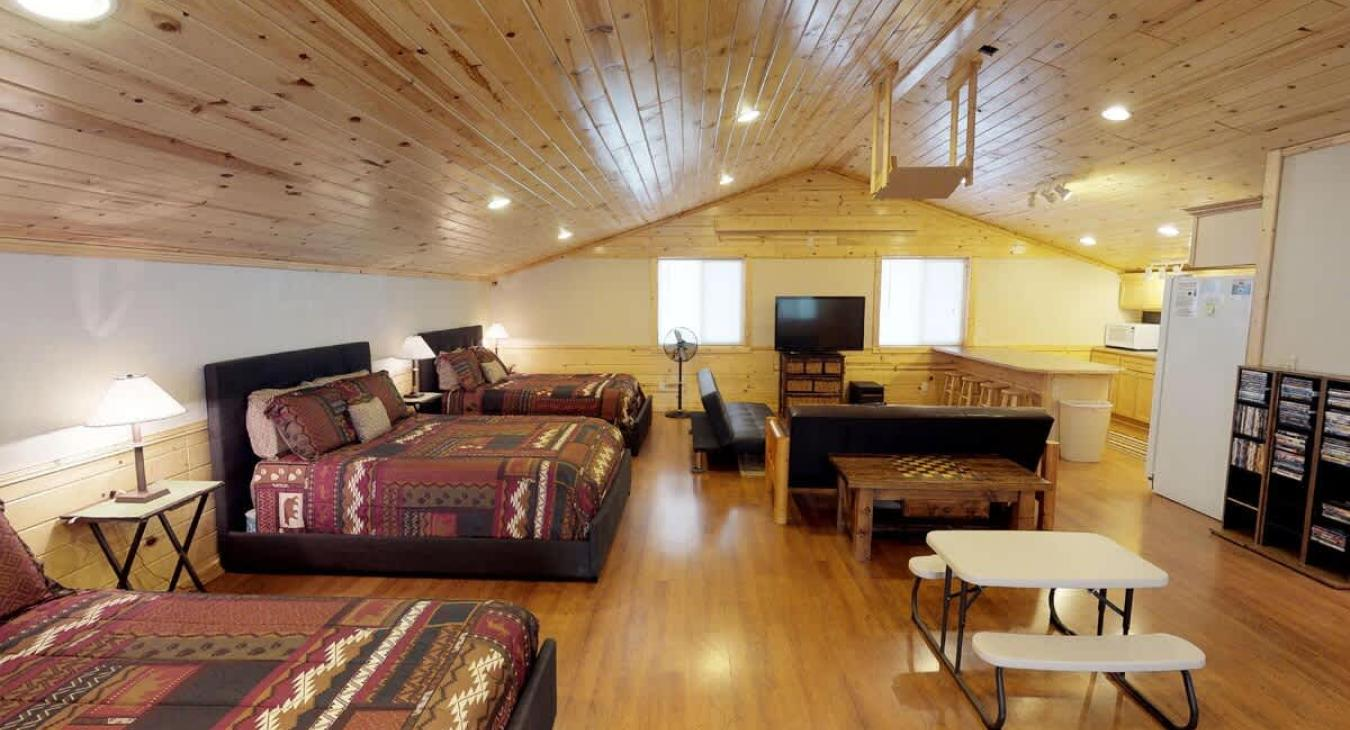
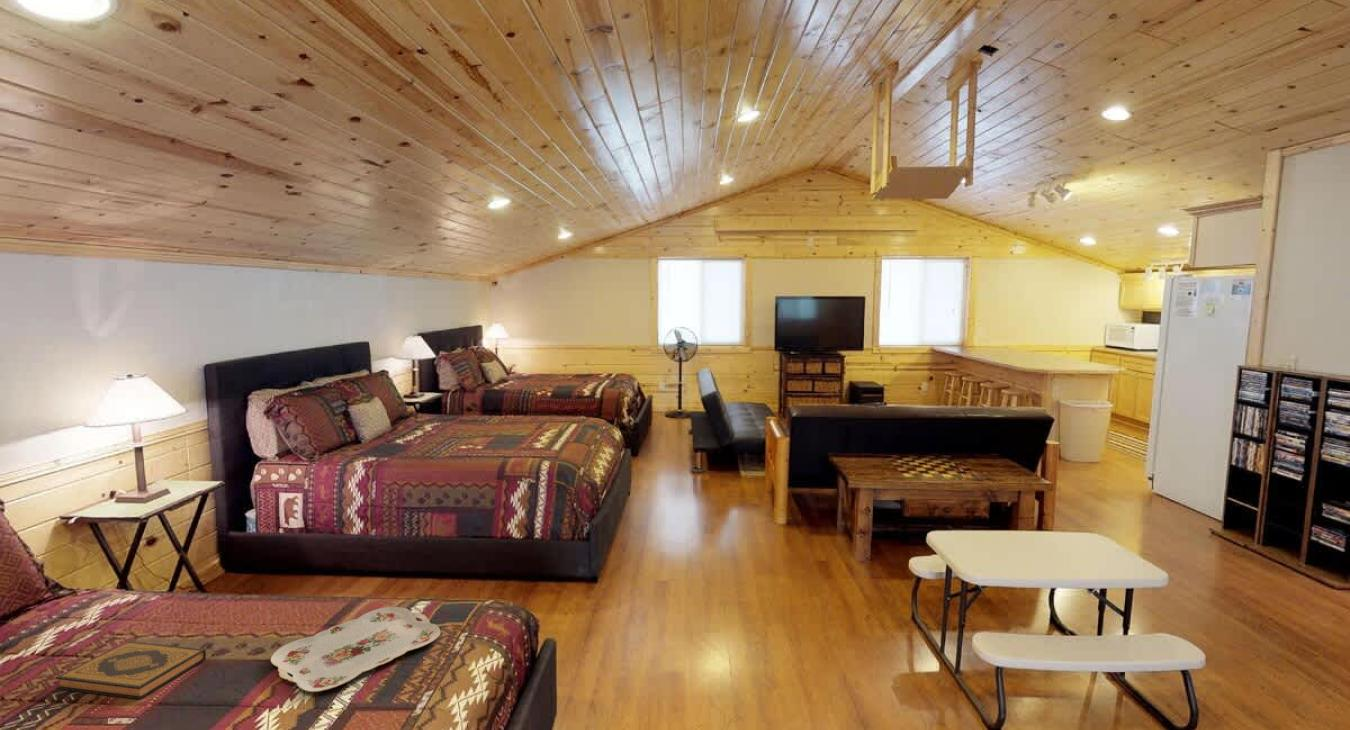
+ serving tray (359, 645)
+ hardback book (134, 667)
